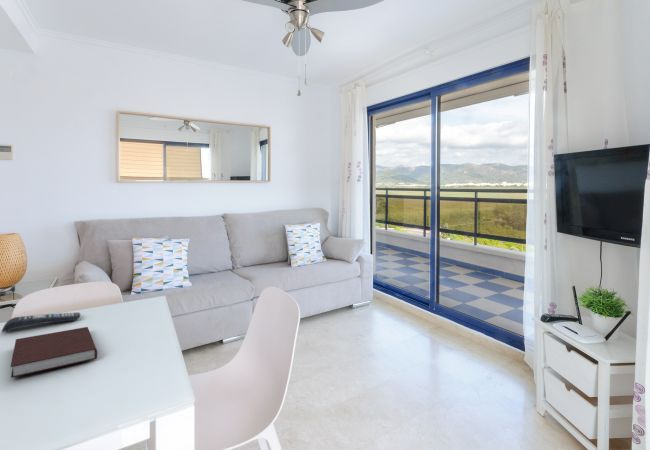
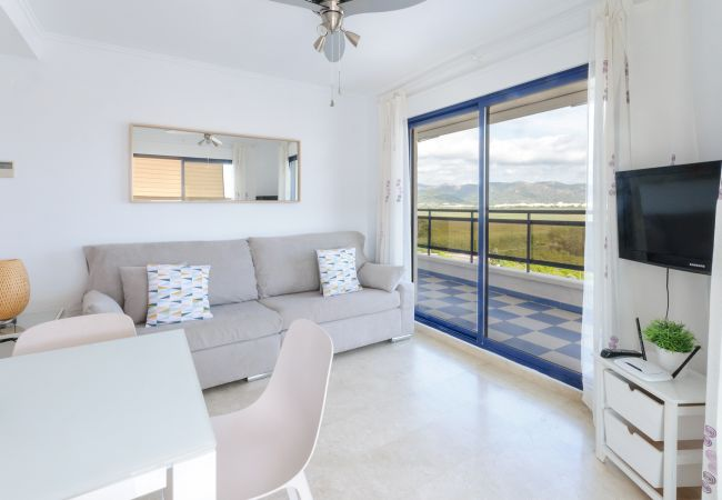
- remote control (43, 319)
- notebook (55, 348)
